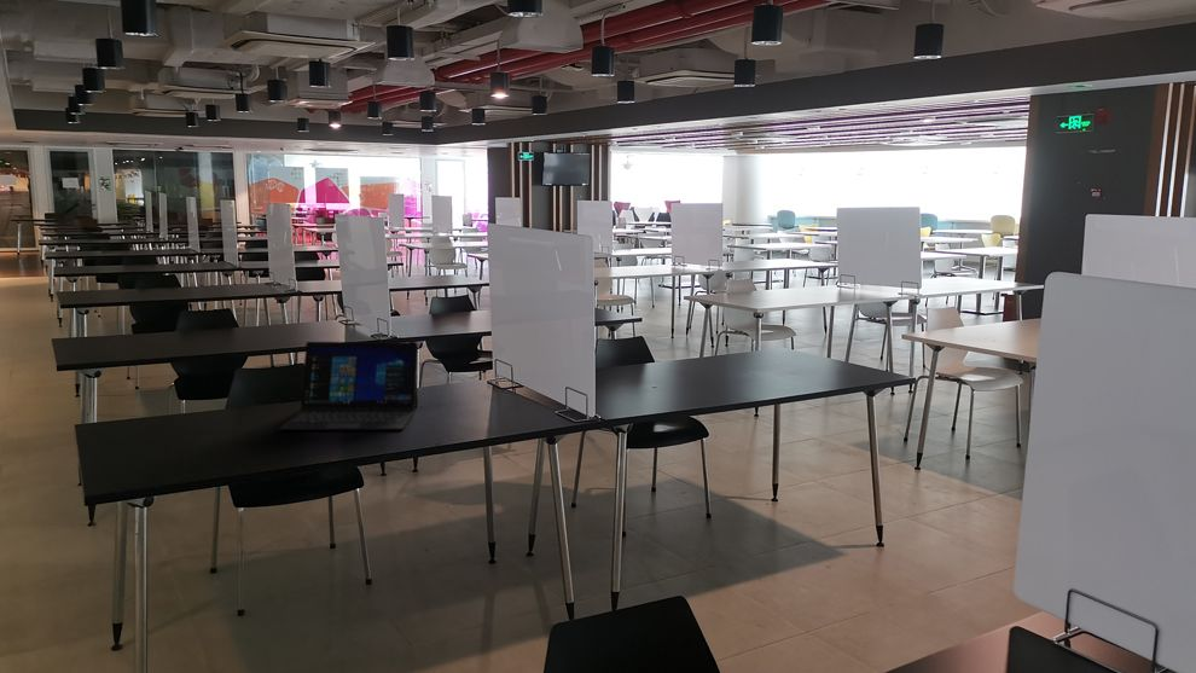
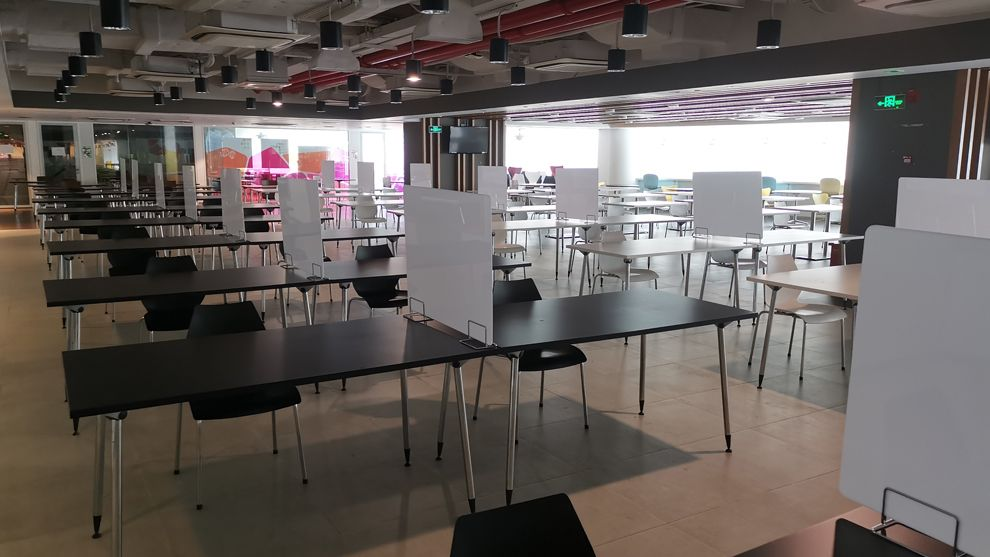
- laptop (352, 383)
